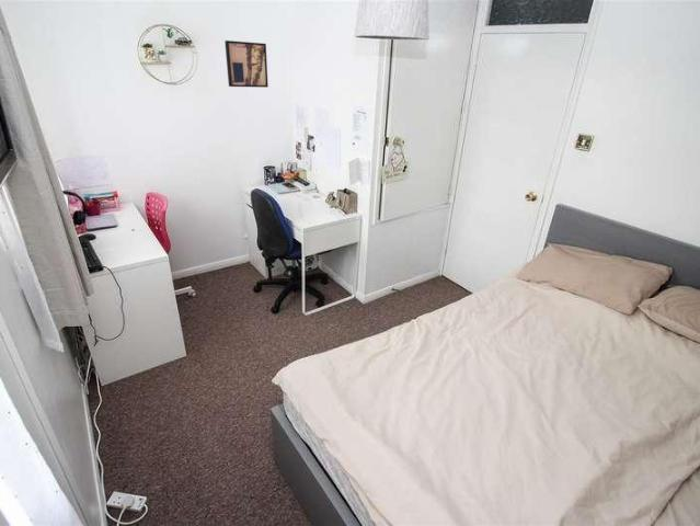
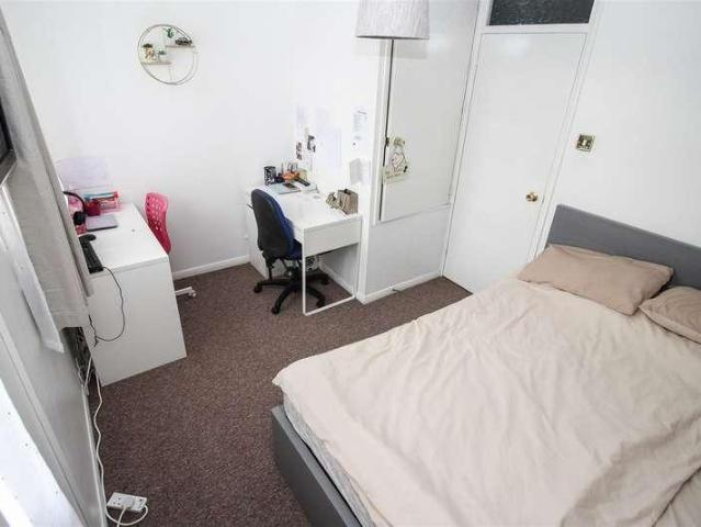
- wall art (246, 65)
